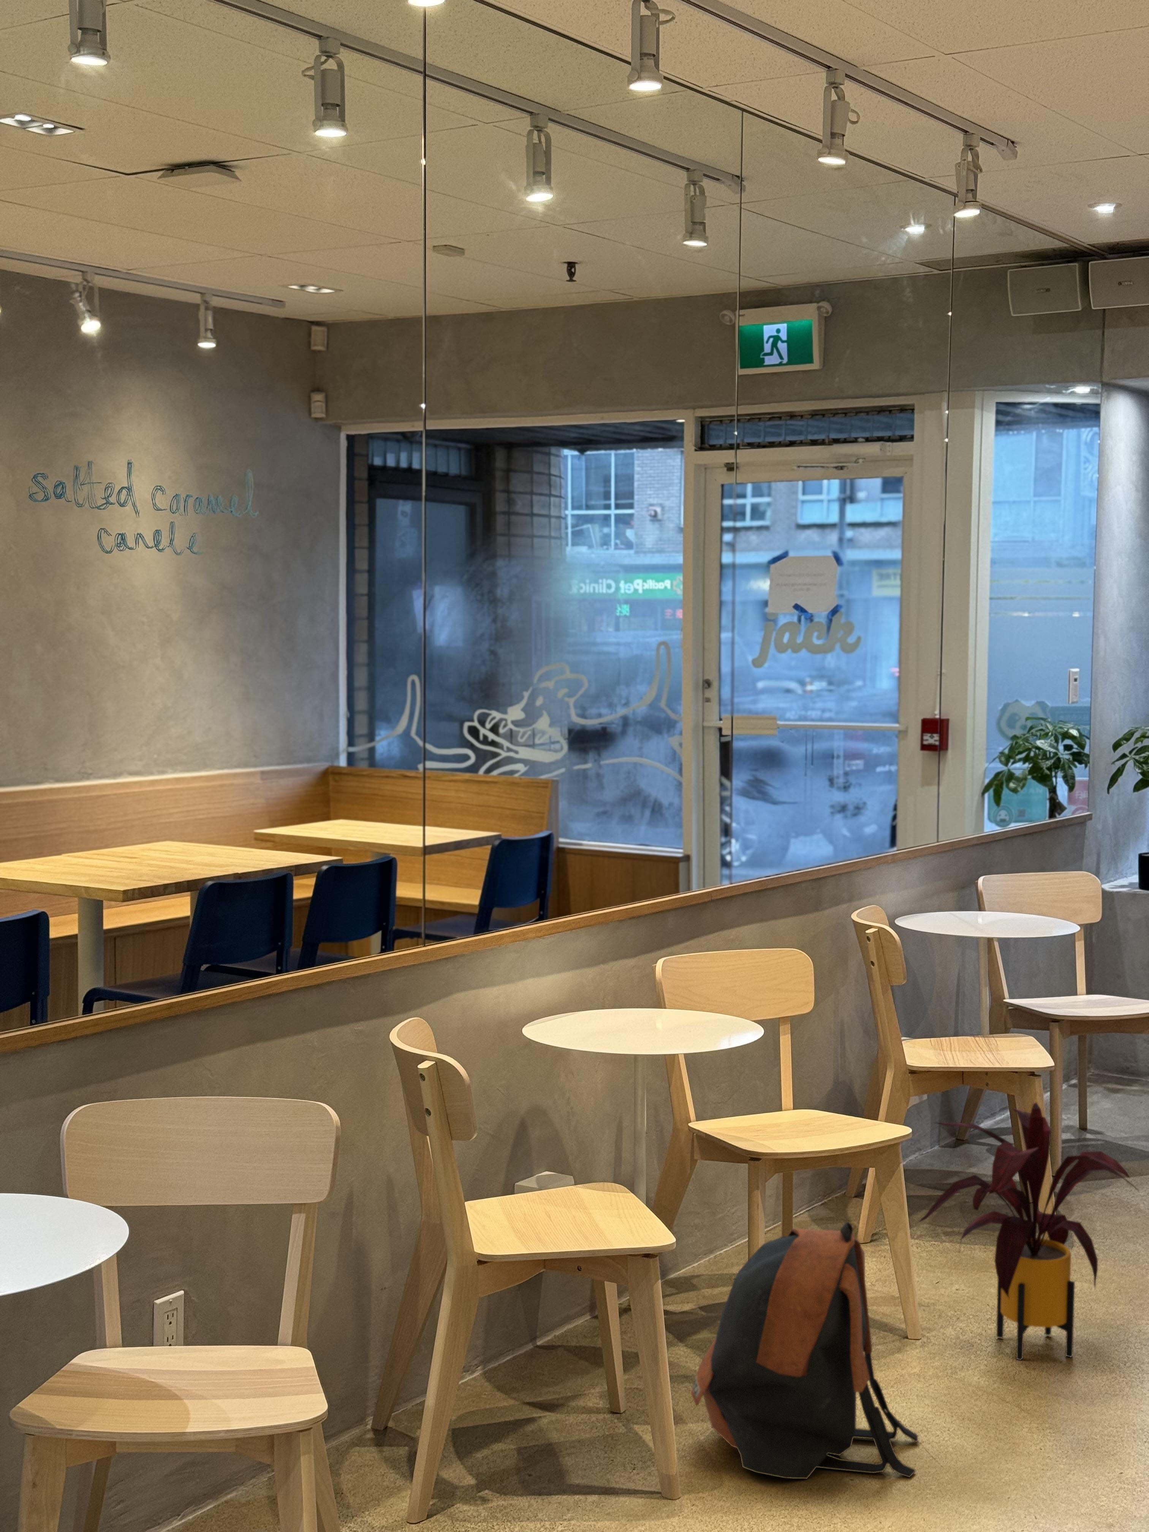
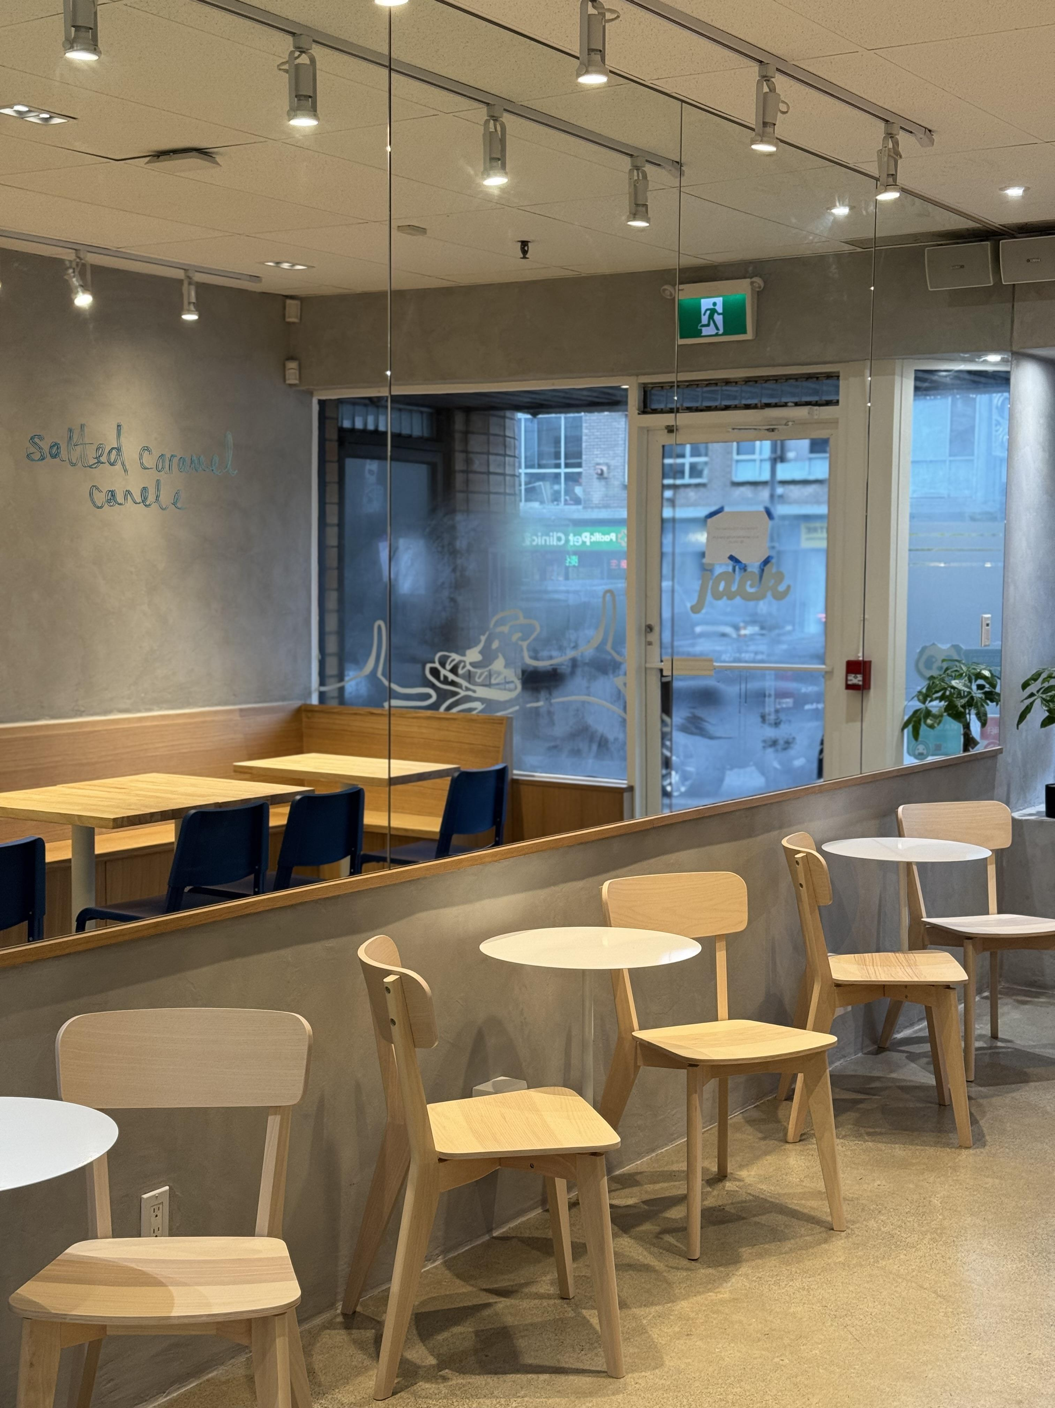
- house plant (1036, 1234)
- backpack (806, 1333)
